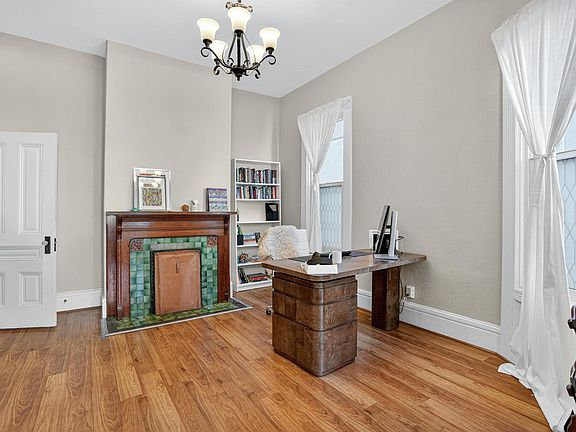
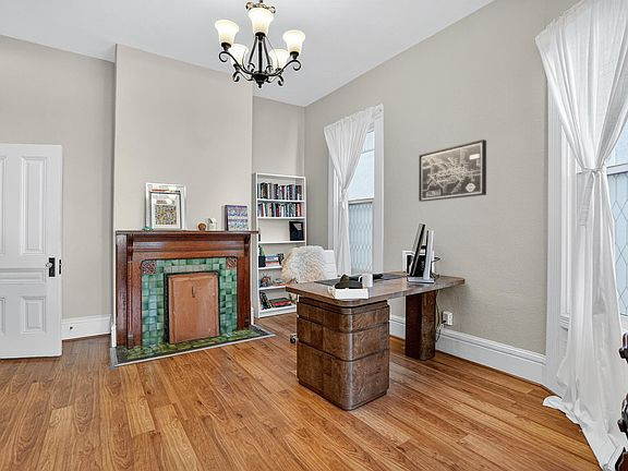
+ wall art (449, 172)
